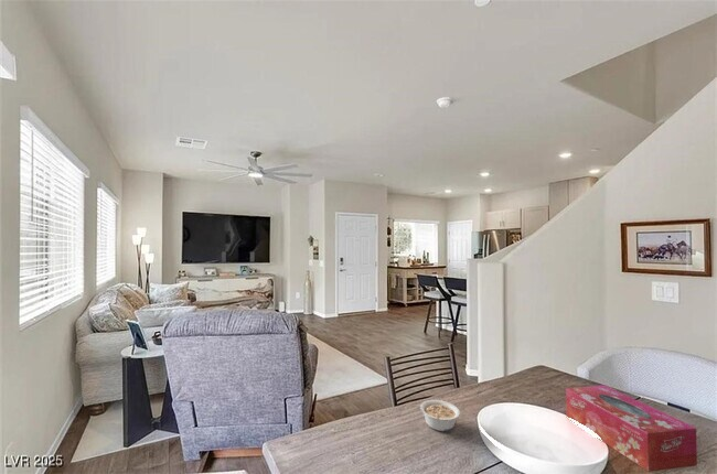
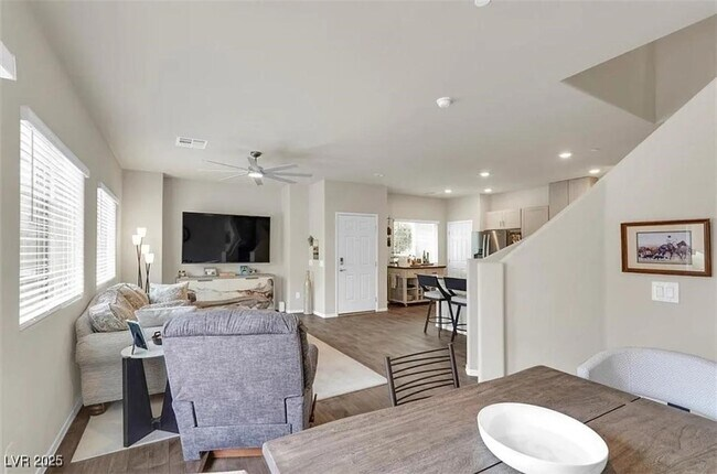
- legume (440, 416)
- tissue box (623, 421)
